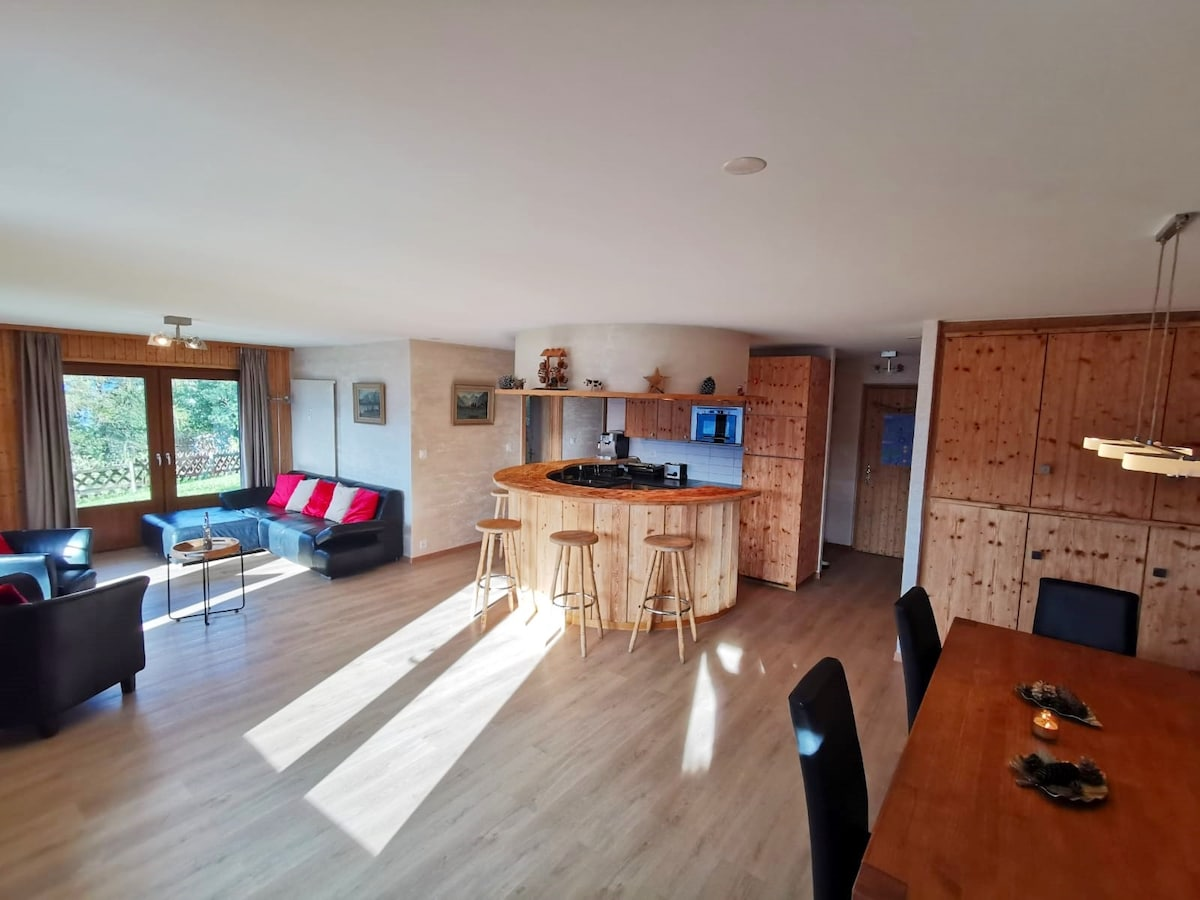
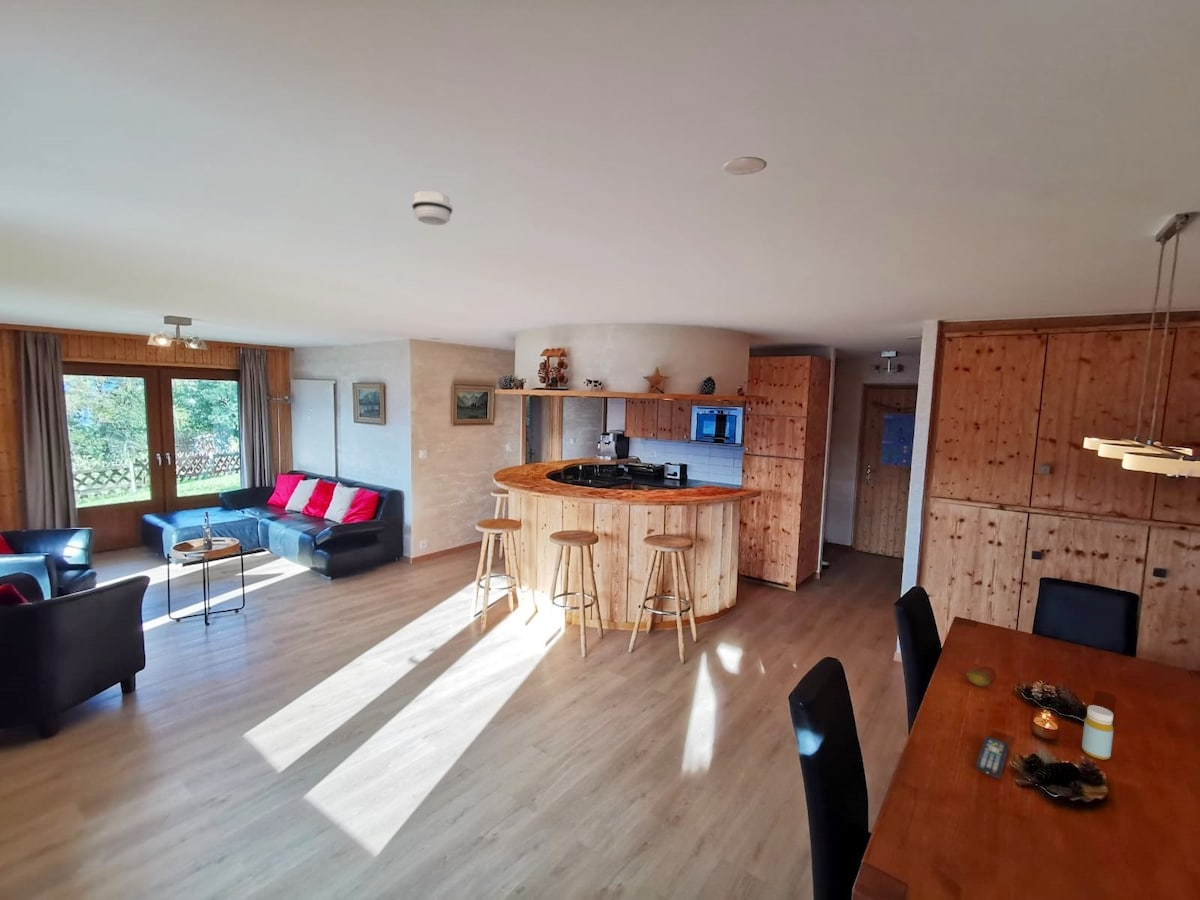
+ remote control (993, 755)
+ smoke detector (432, 208)
+ bottle (1098, 732)
+ fruit (978, 677)
